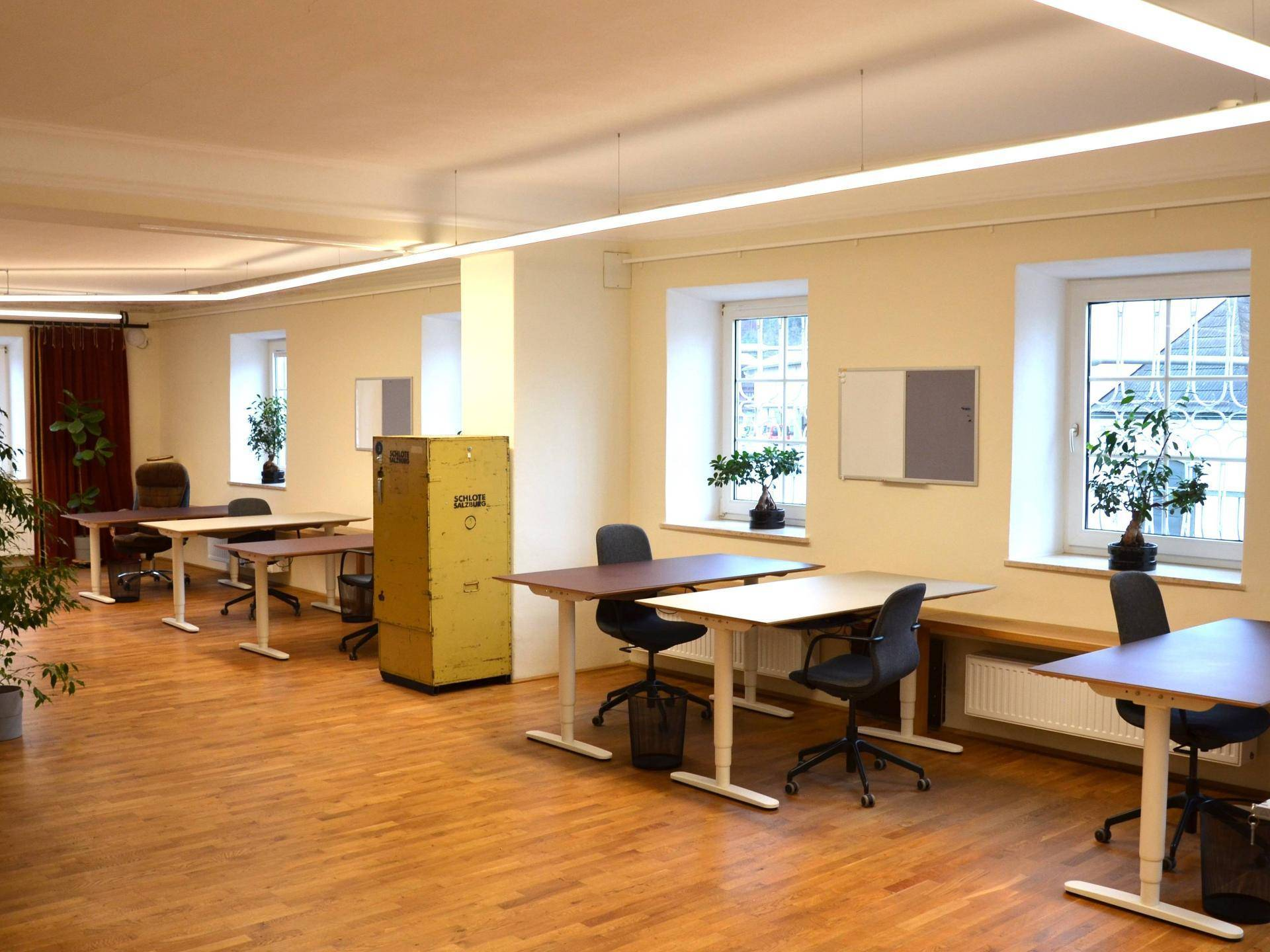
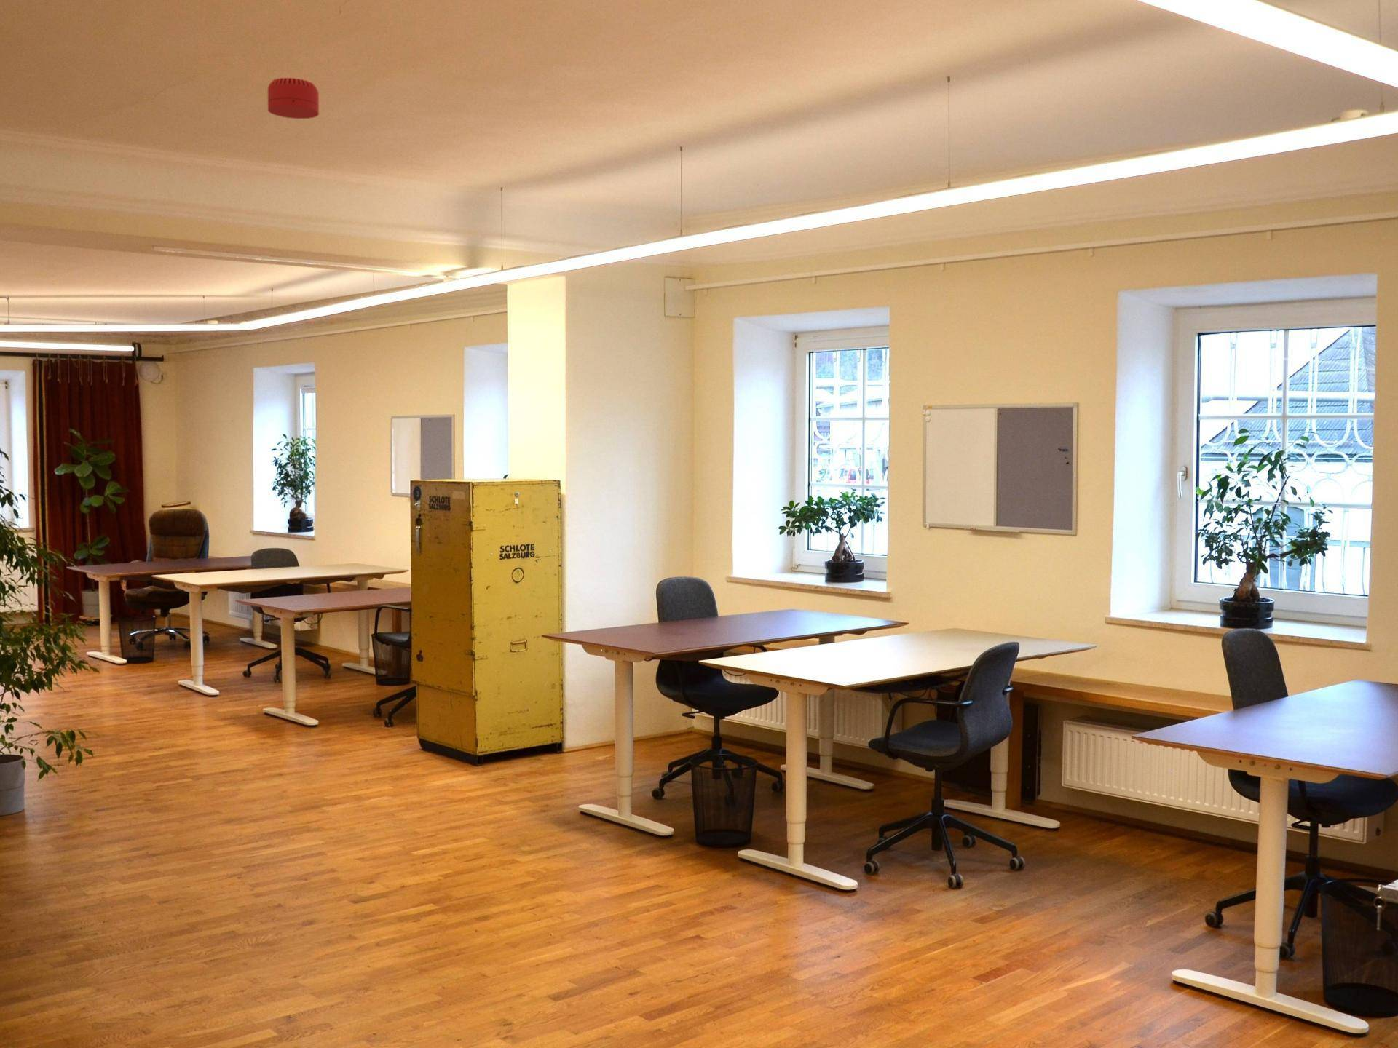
+ smoke detector (293, 98)
